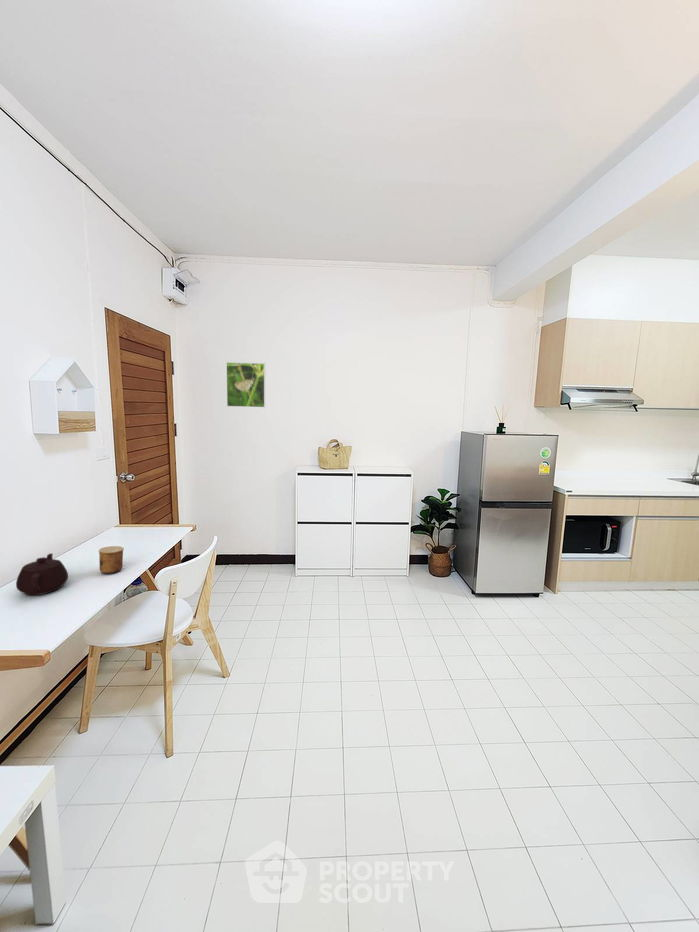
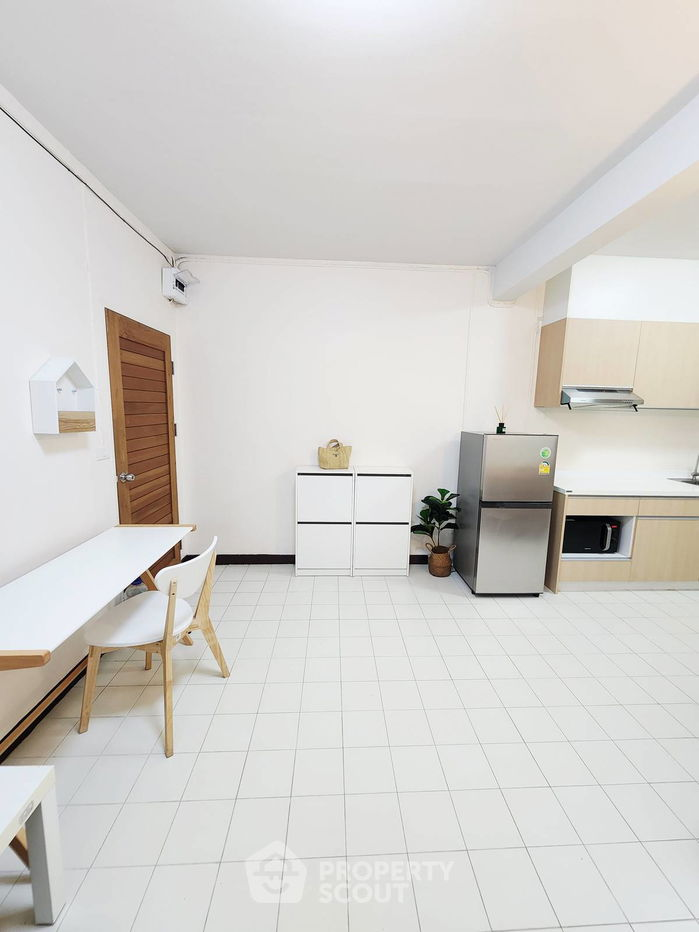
- teapot (43, 573)
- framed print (245, 385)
- cup (111, 559)
